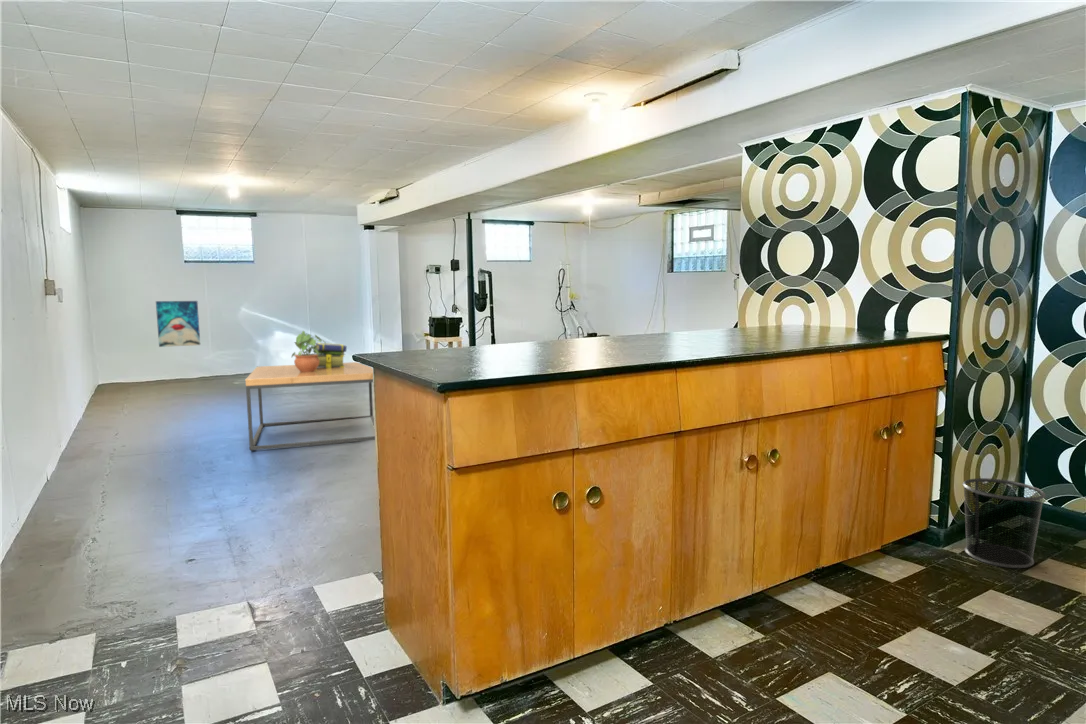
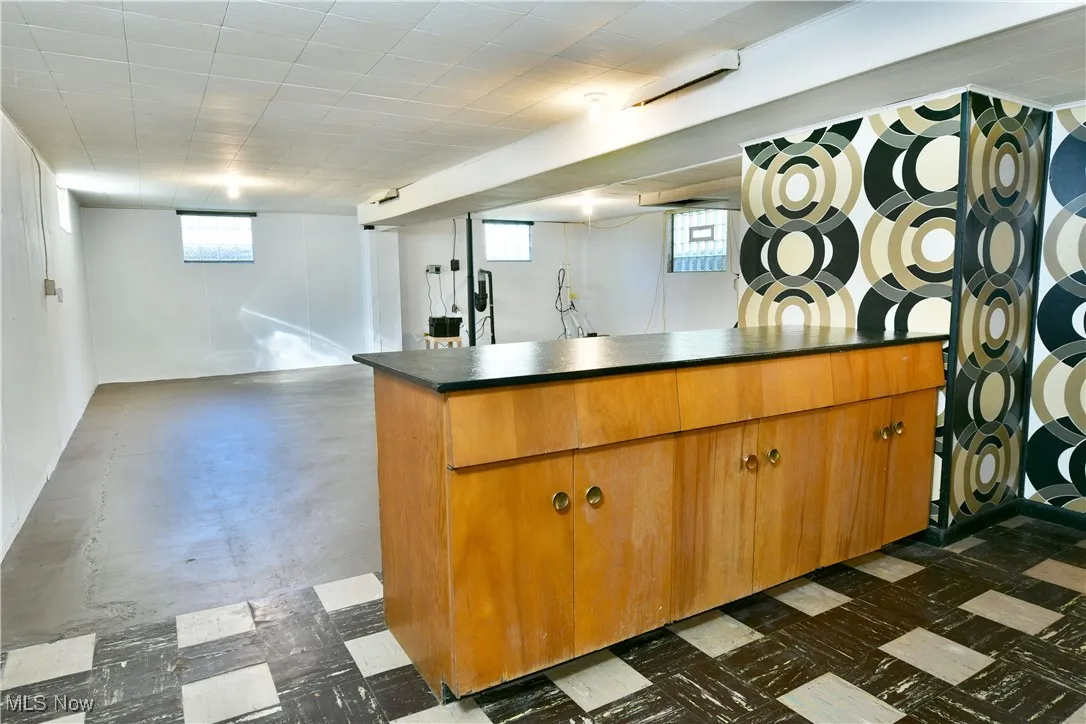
- potted plant (306, 350)
- stack of books (329, 354)
- wall art (178, 323)
- coffee table (312, 385)
- waste bin (1000, 522)
